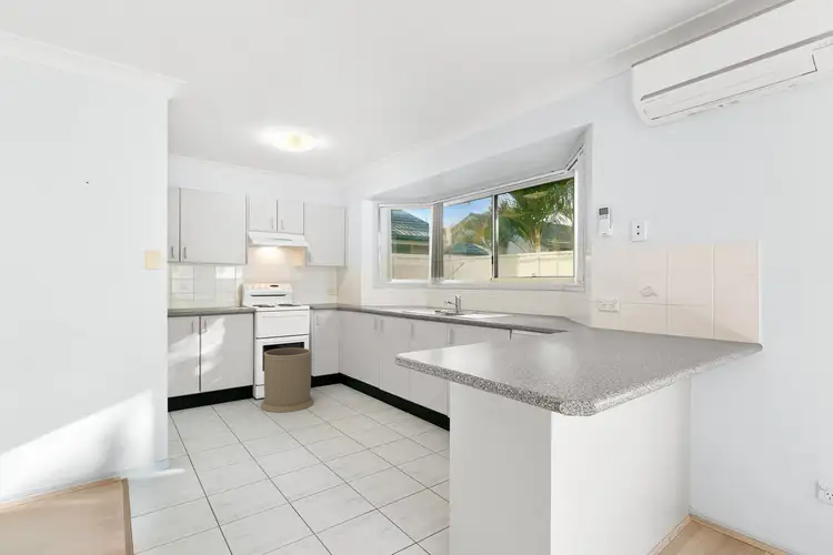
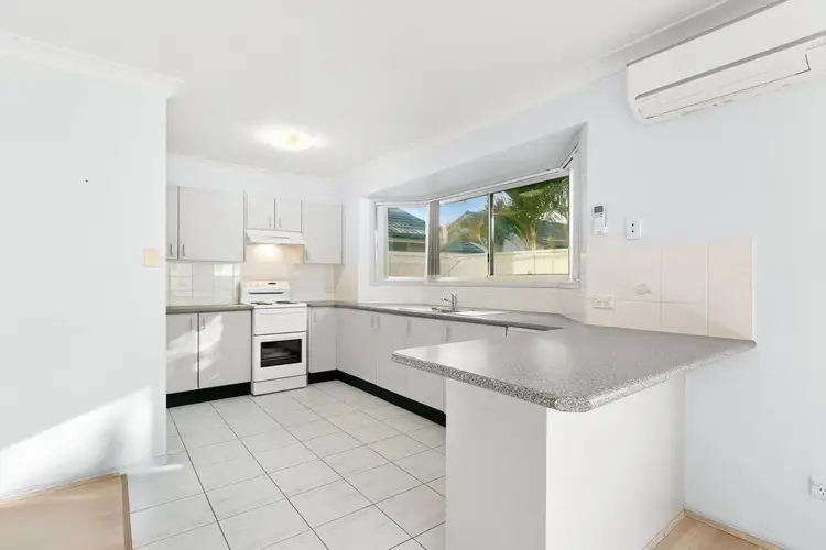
- trash can (288, 377)
